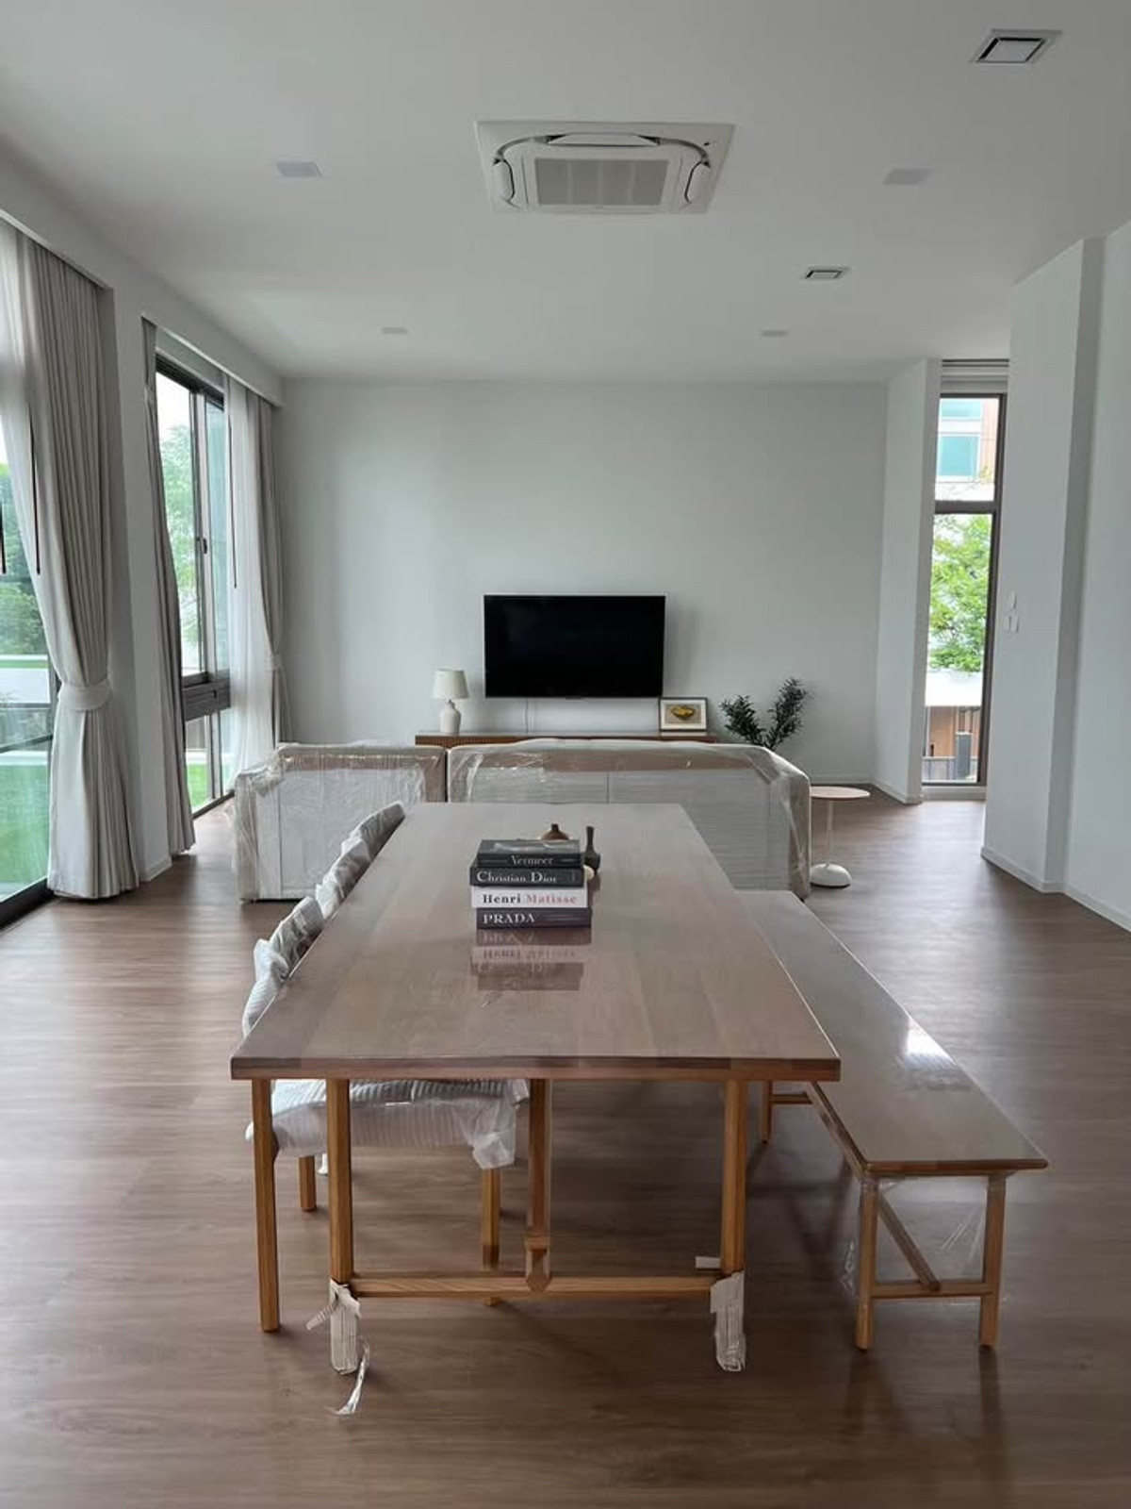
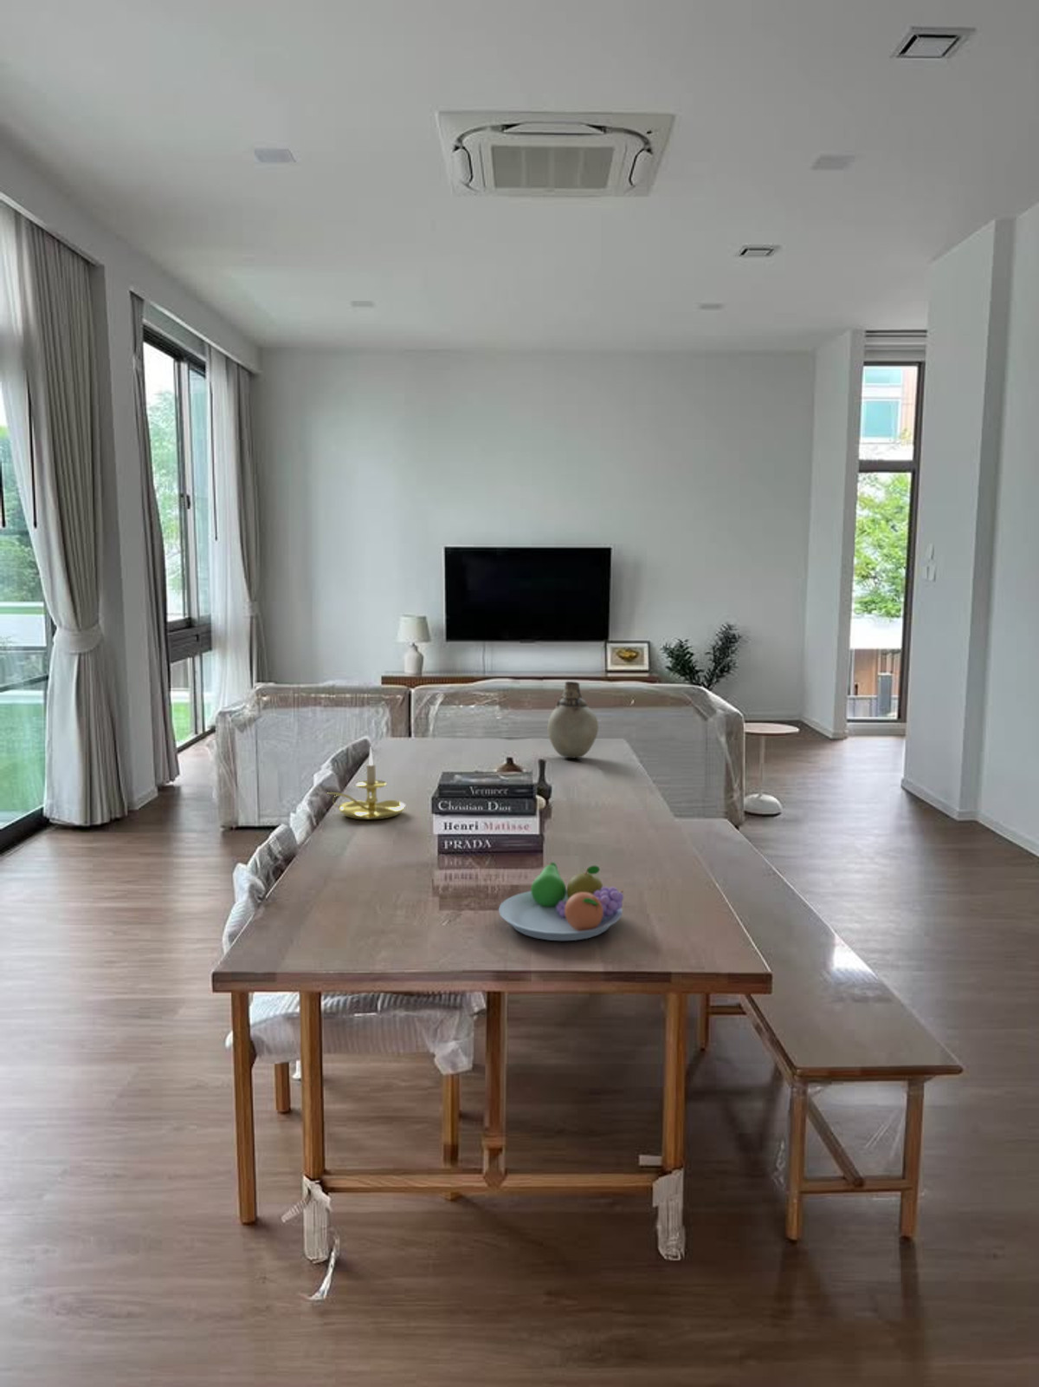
+ vase (572, 720)
+ fruit bowl (561, 896)
+ candle holder (366, 780)
